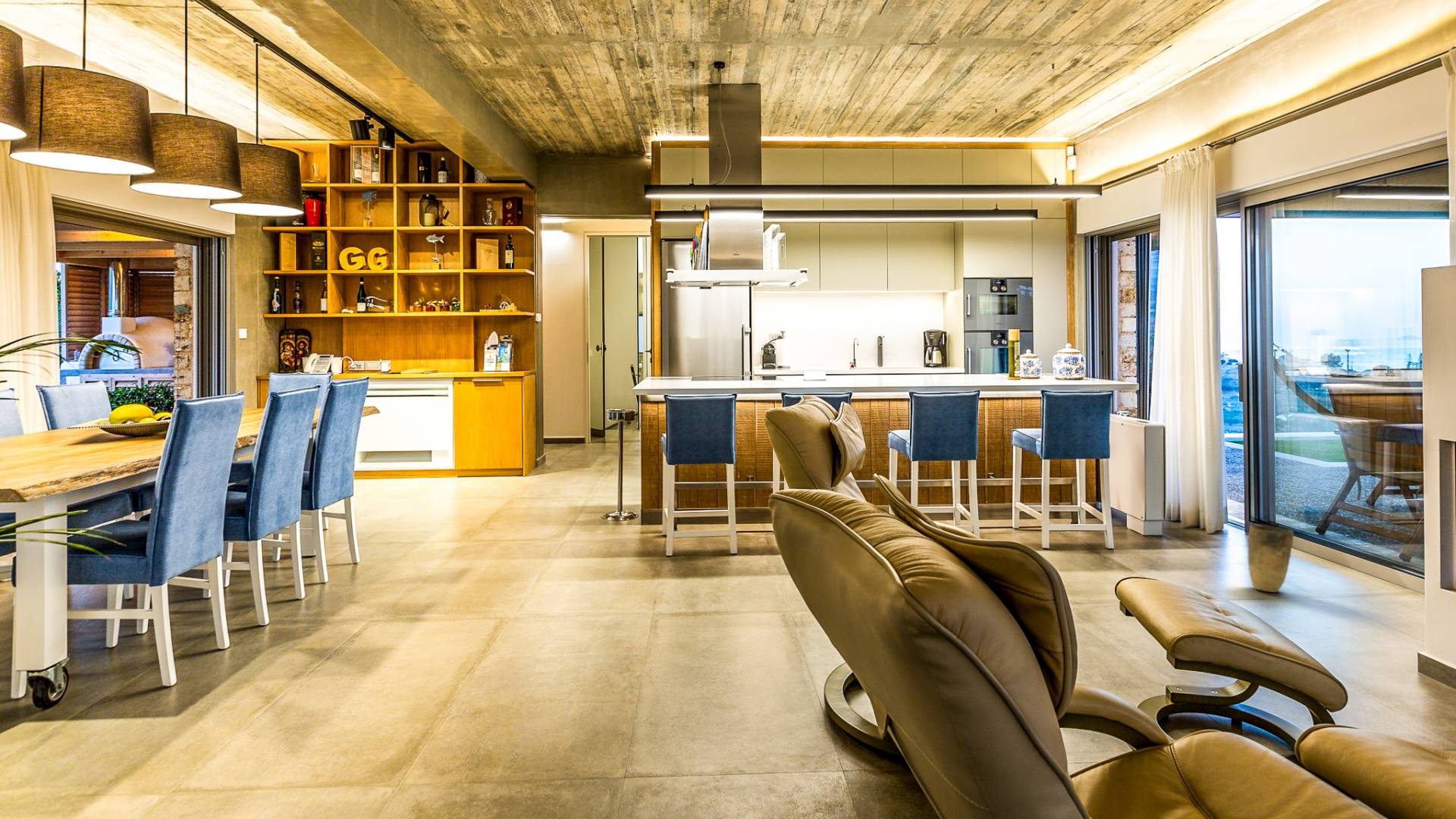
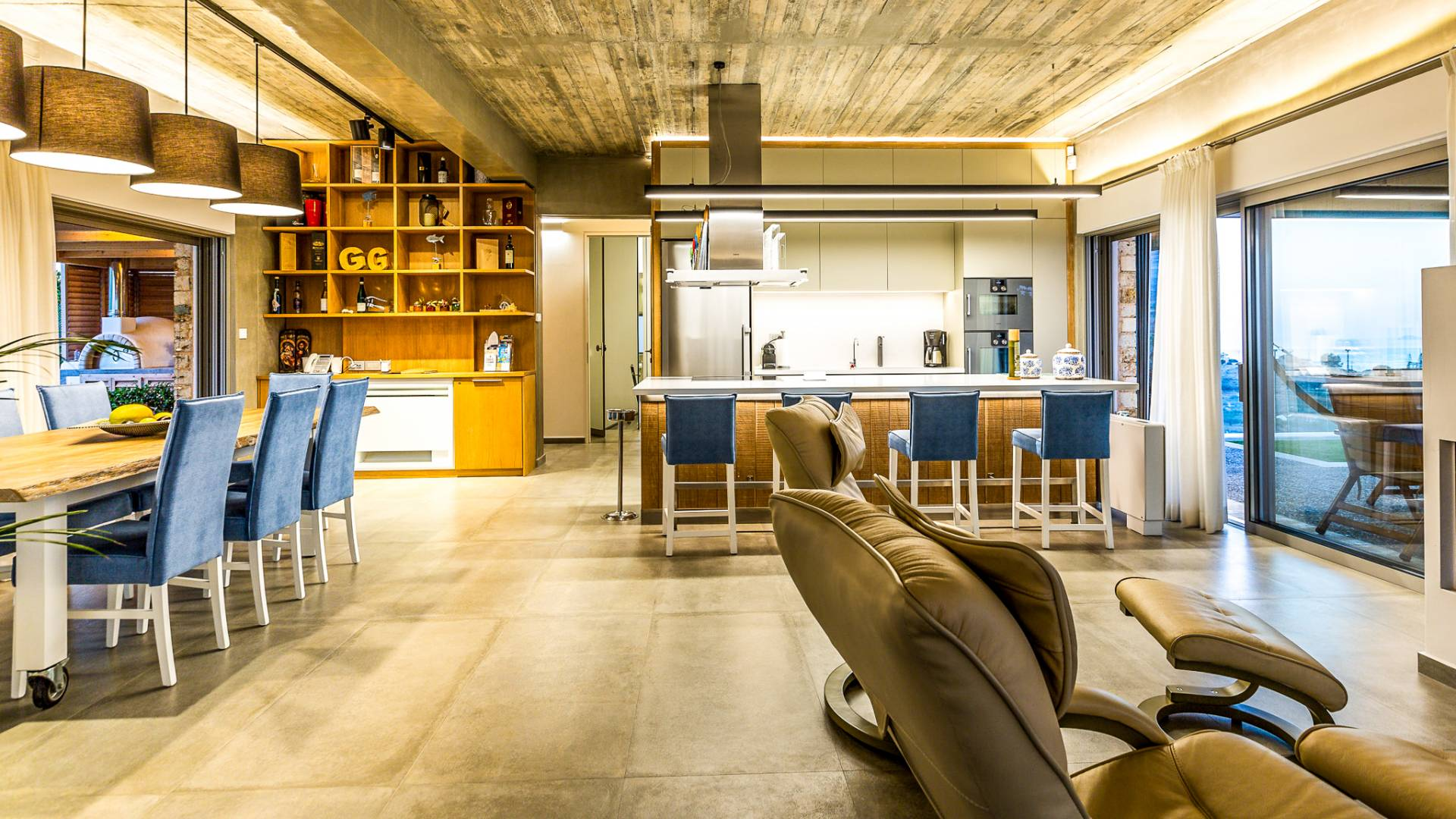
- vase (1270, 559)
